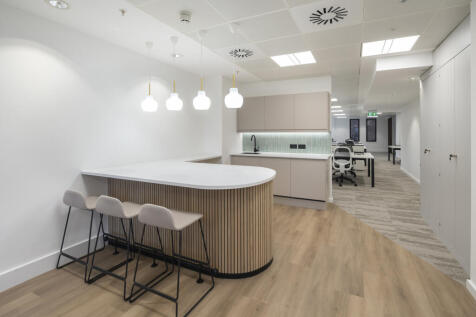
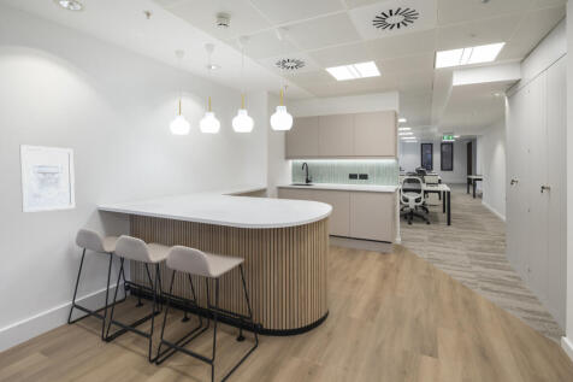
+ wall art (48, 178)
